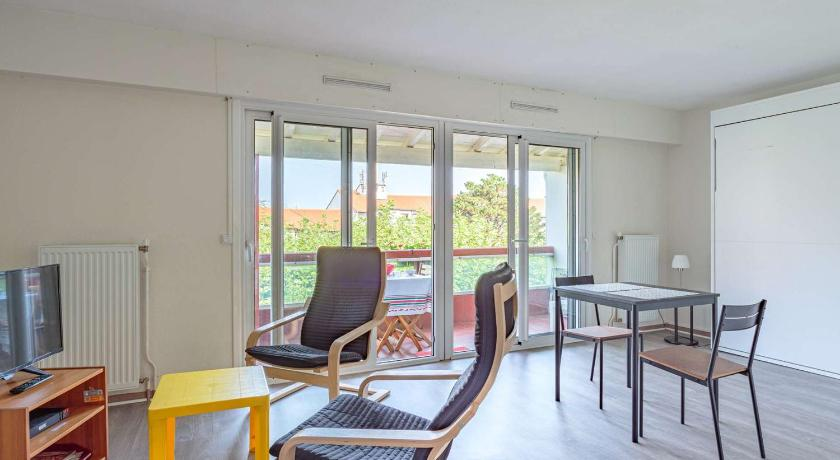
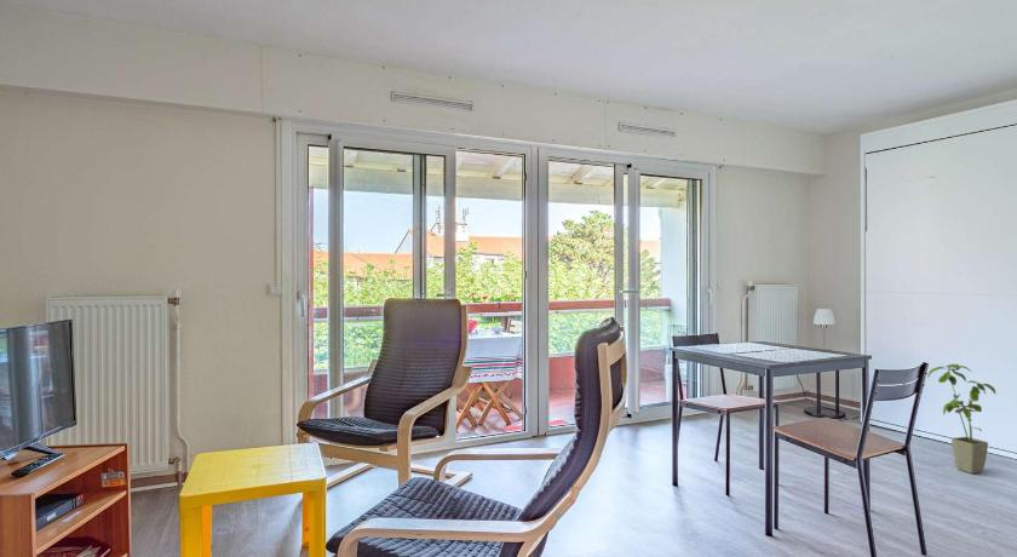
+ house plant (960, 417)
